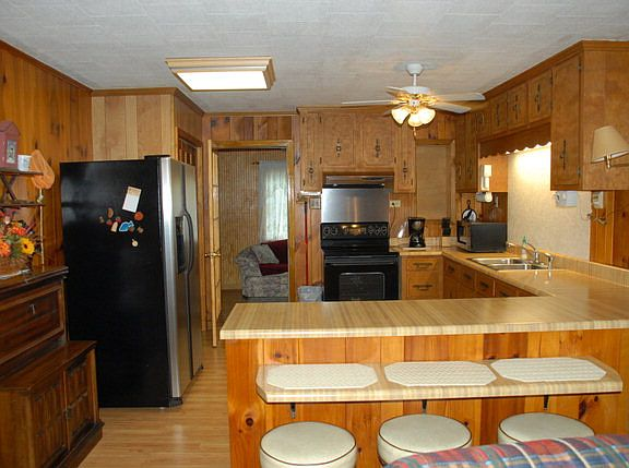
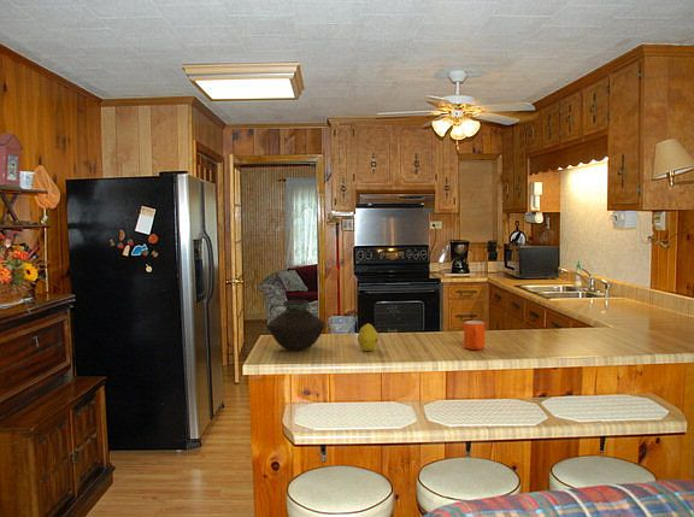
+ mug (476, 335)
+ fruit (367, 336)
+ vase (296, 325)
